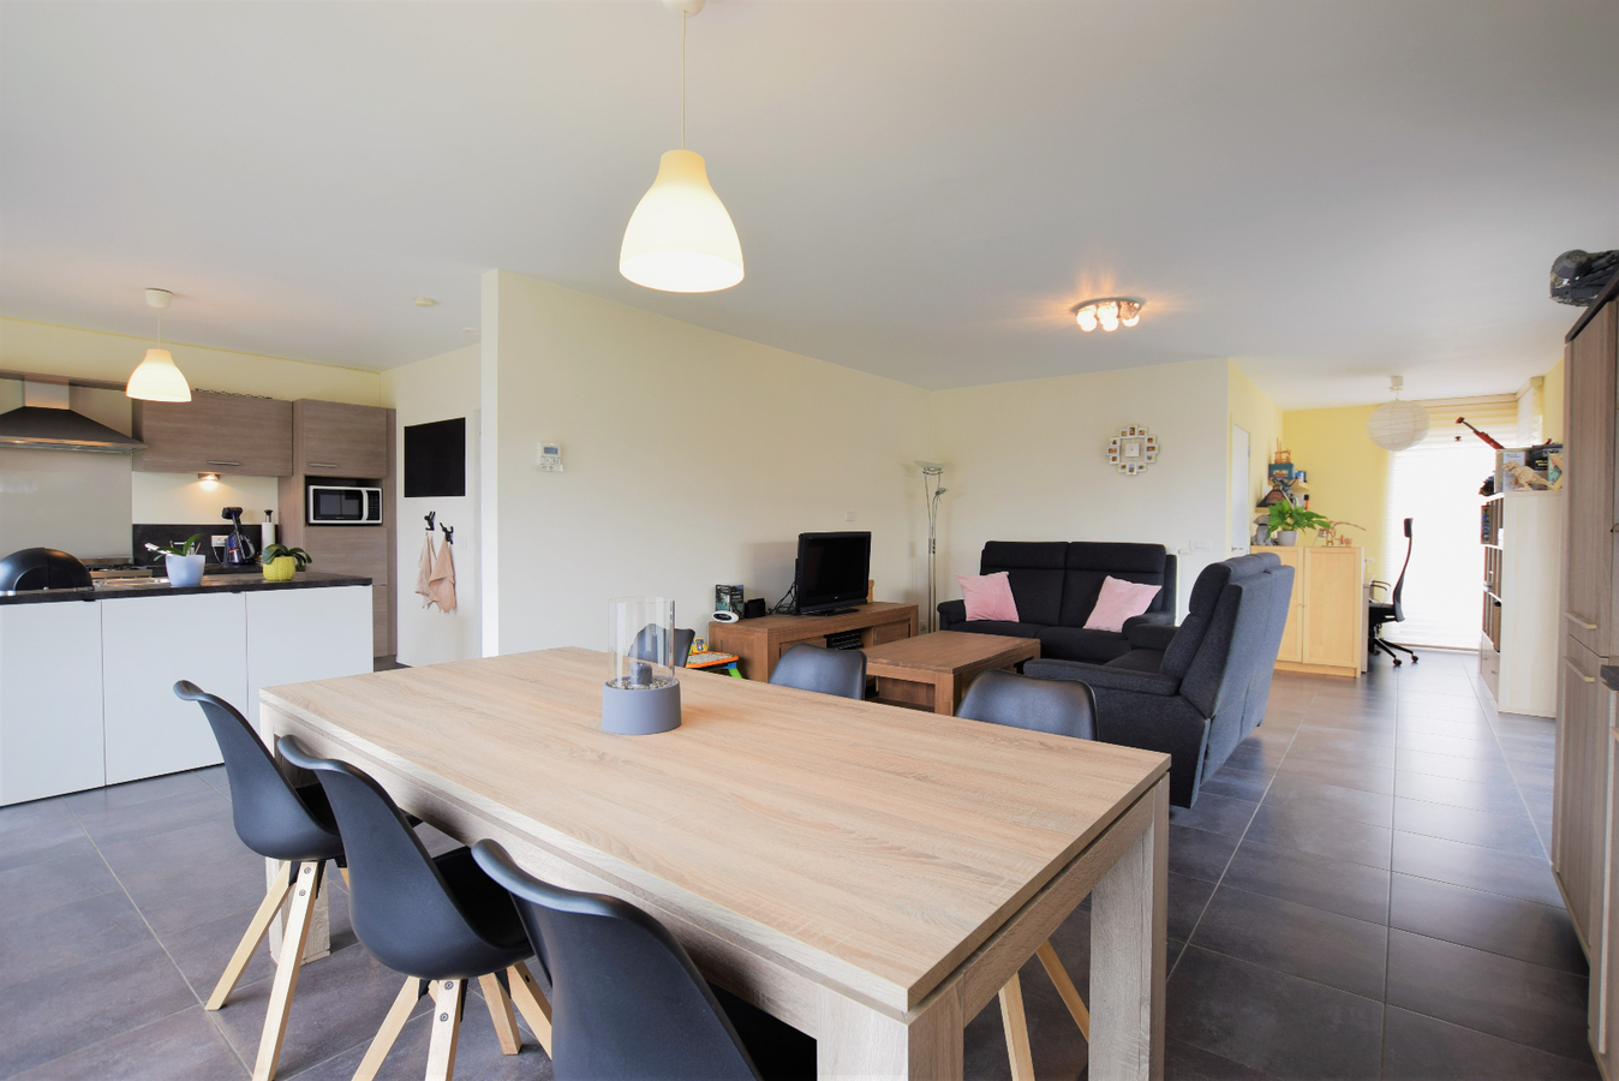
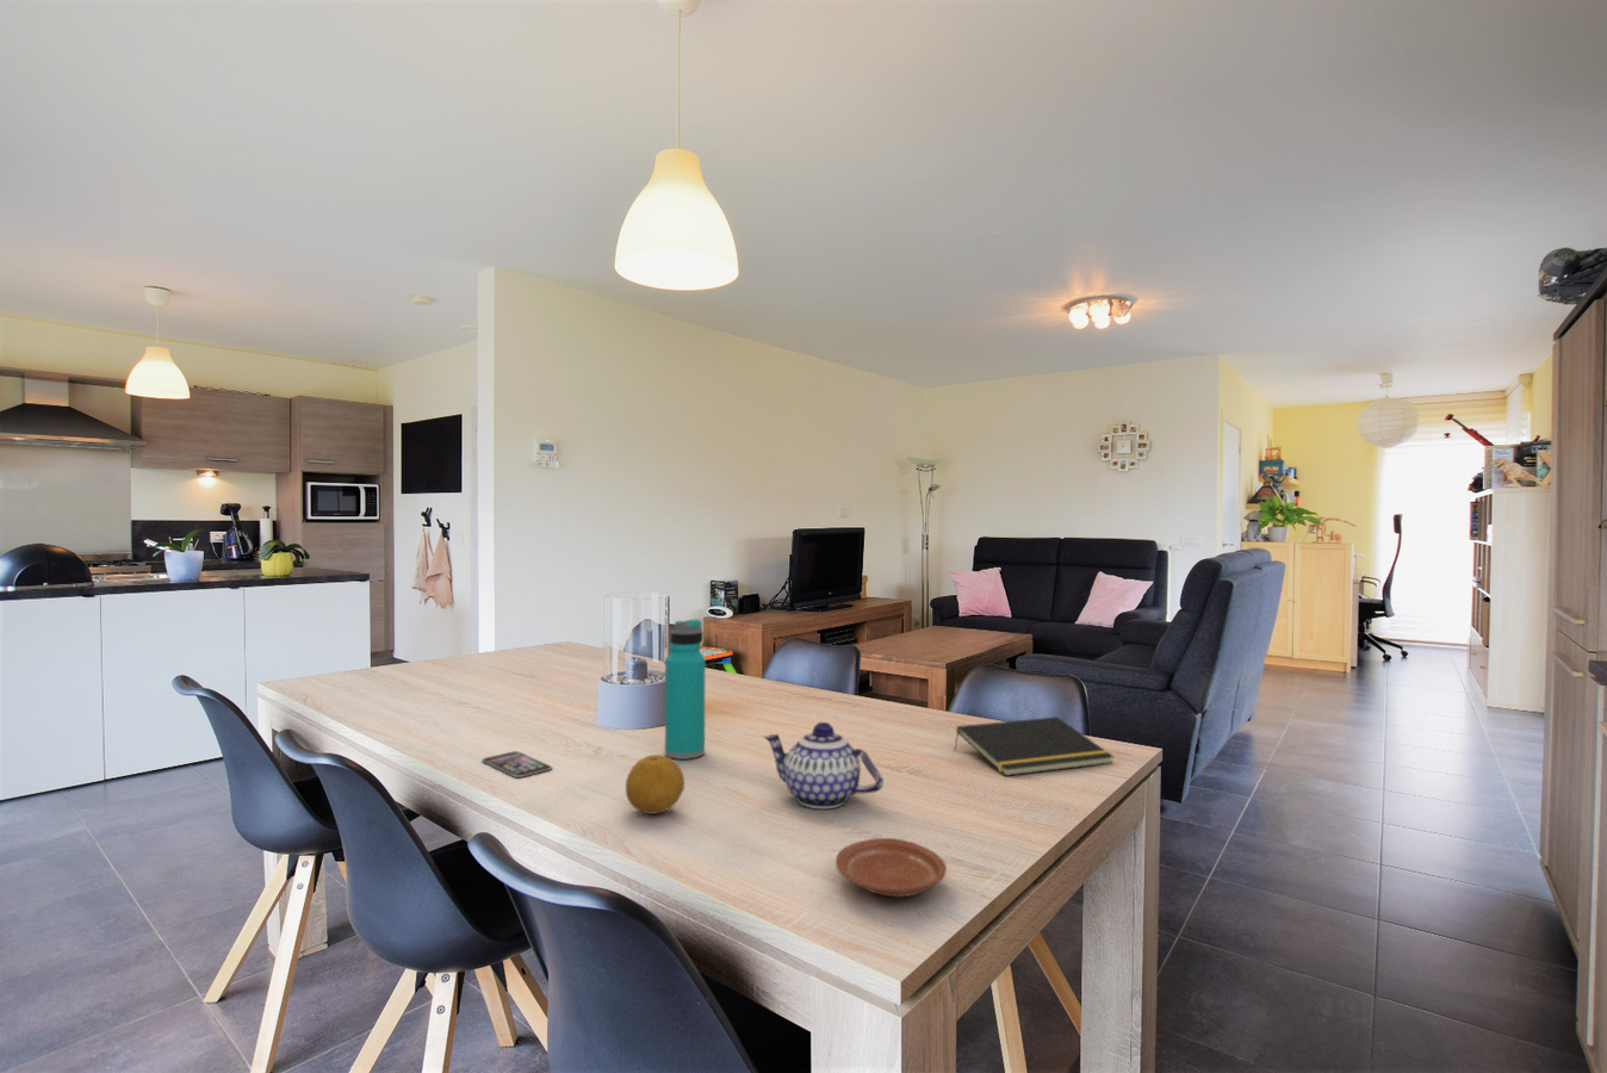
+ teapot (820, 760)
+ notepad (1032, 744)
+ water bottle (684, 686)
+ plate (890, 873)
+ smartphone (516, 763)
+ fruit (655, 784)
